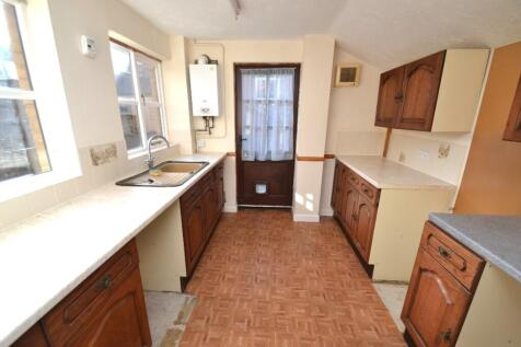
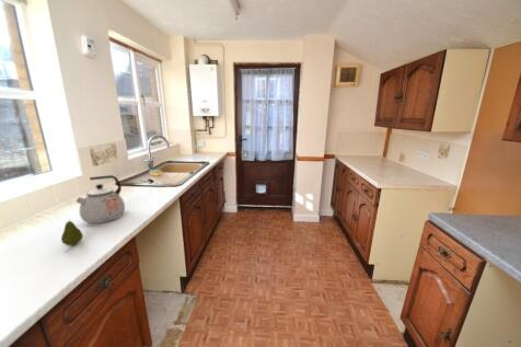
+ fruit (70, 231)
+ kettle (101, 197)
